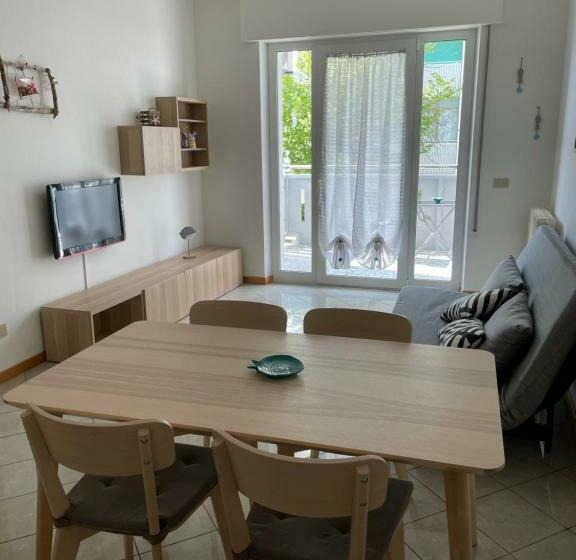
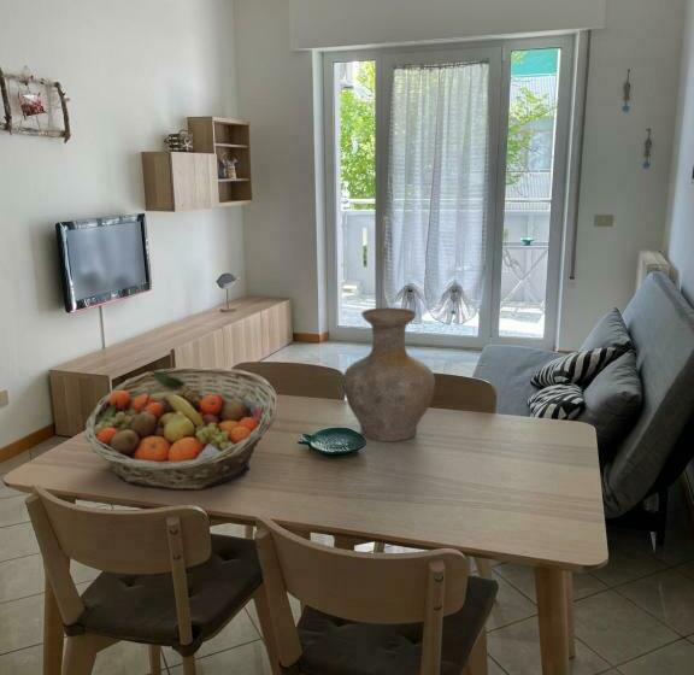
+ vase (388, 372)
+ fruit basket (183, 424)
